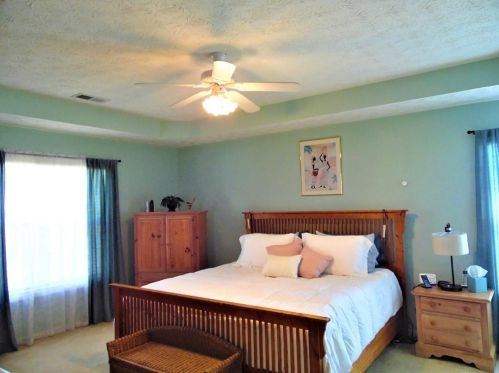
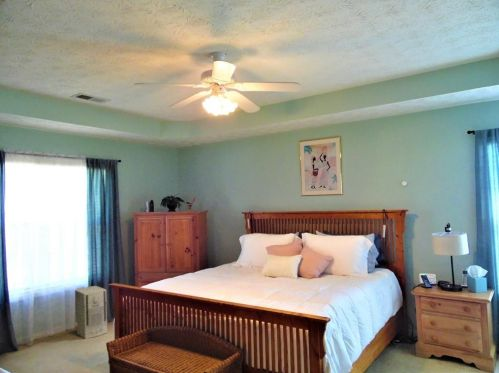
+ air purifier (90, 311)
